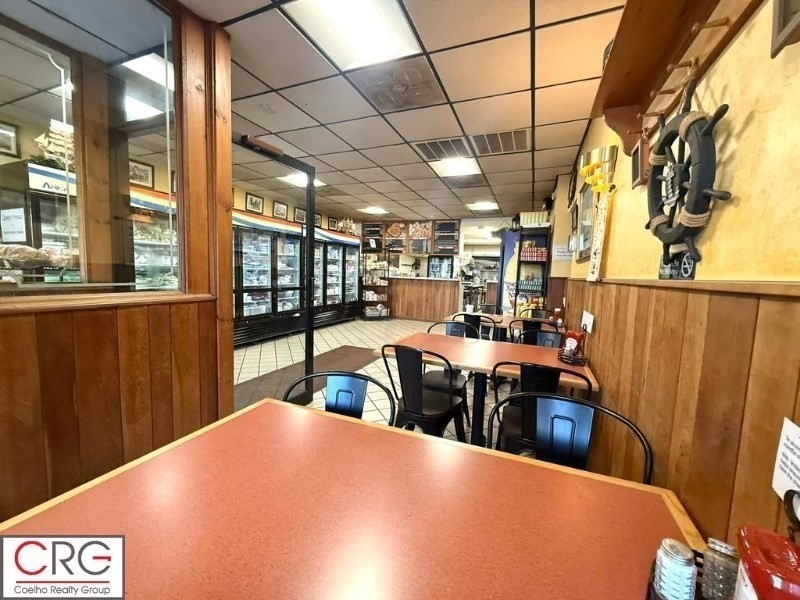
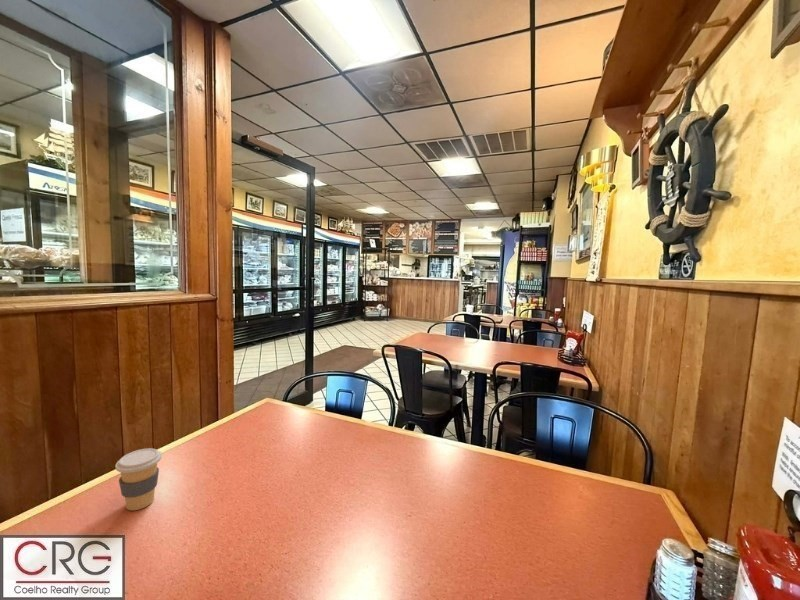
+ coffee cup (139, 479)
